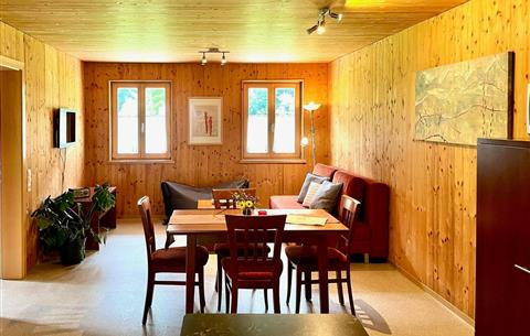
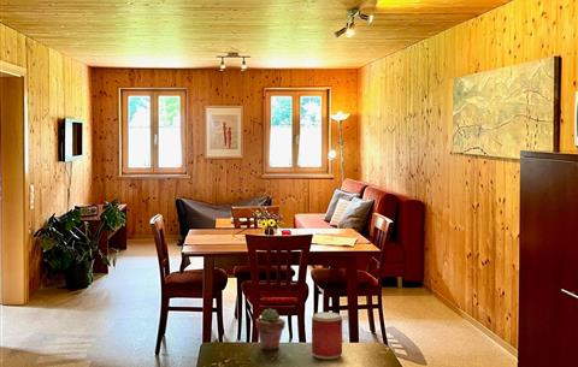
+ potted succulent (270, 327)
+ beverage can (326, 335)
